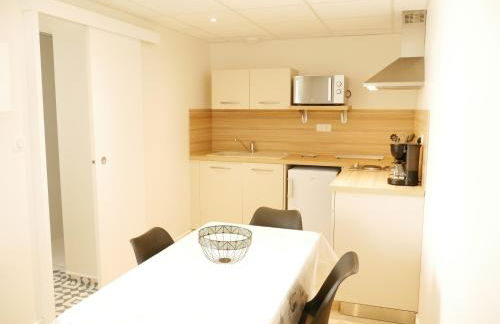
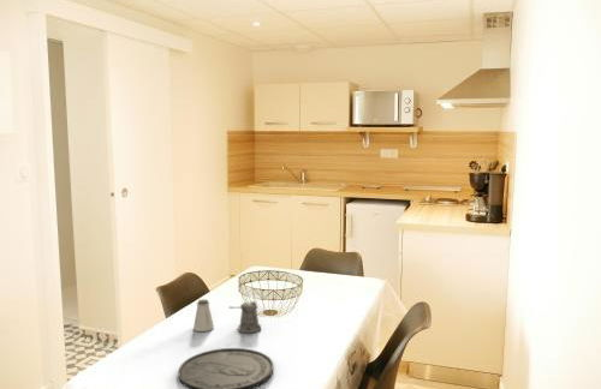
+ saltshaker (203, 313)
+ plate (226, 369)
+ pepper shaker (246, 315)
